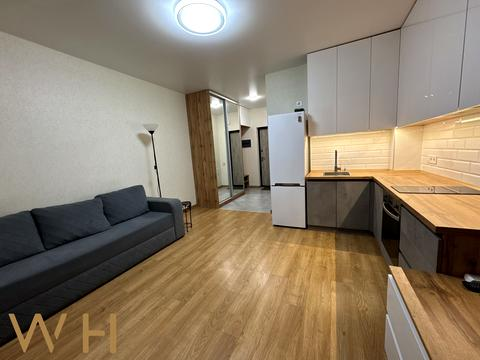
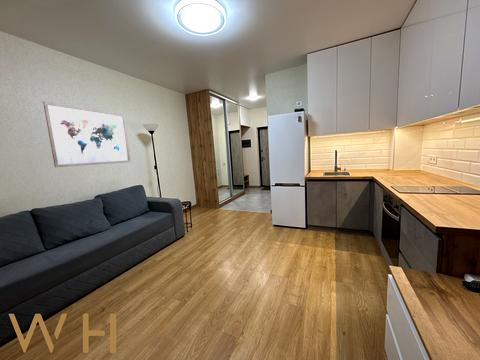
+ wall art (94, 137)
